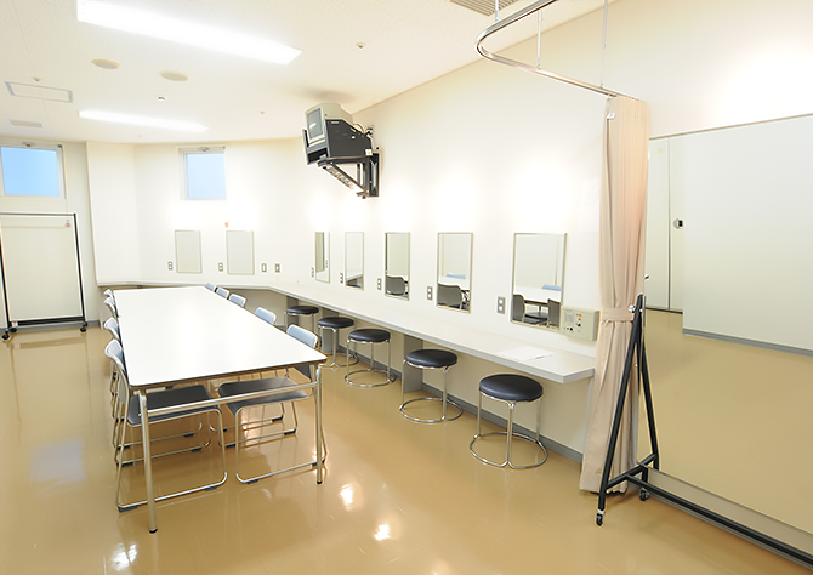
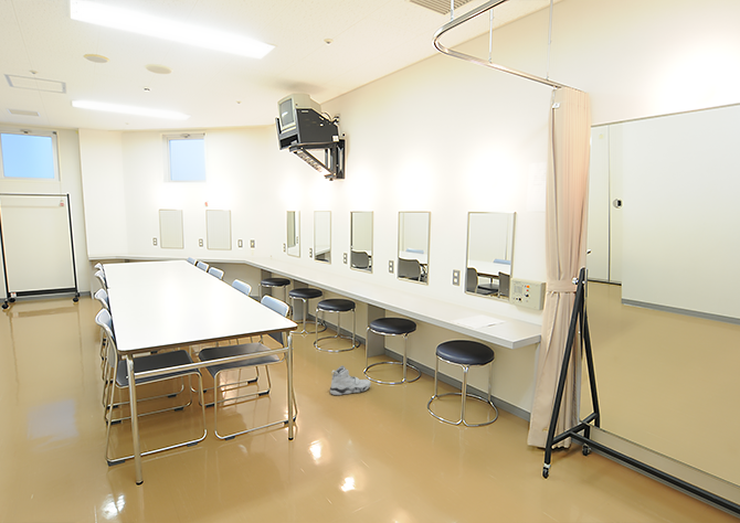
+ sneaker (350, 378)
